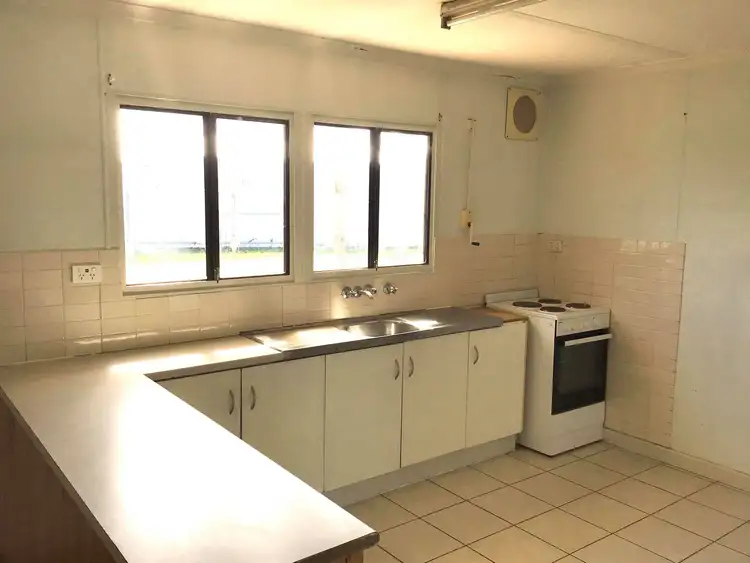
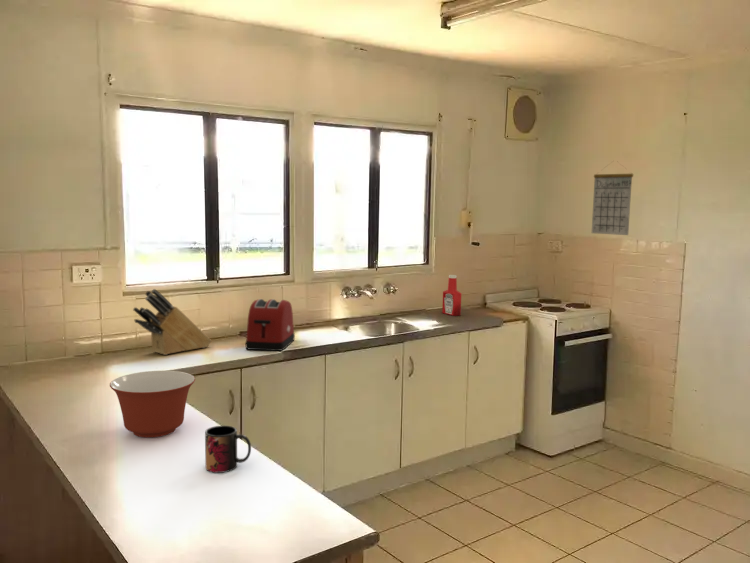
+ toaster (270, 322)
+ knife block (172, 318)
+ mug (228, 448)
+ soap bottle (452, 294)
+ calendar (611, 197)
+ mixing bowl (153, 405)
